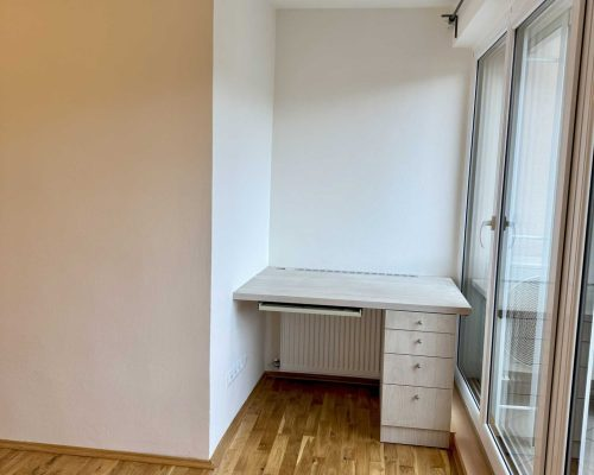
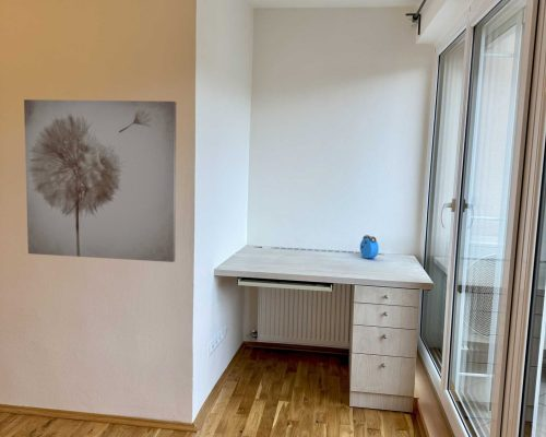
+ wall art (99, 180)
+ alarm clock (369, 247)
